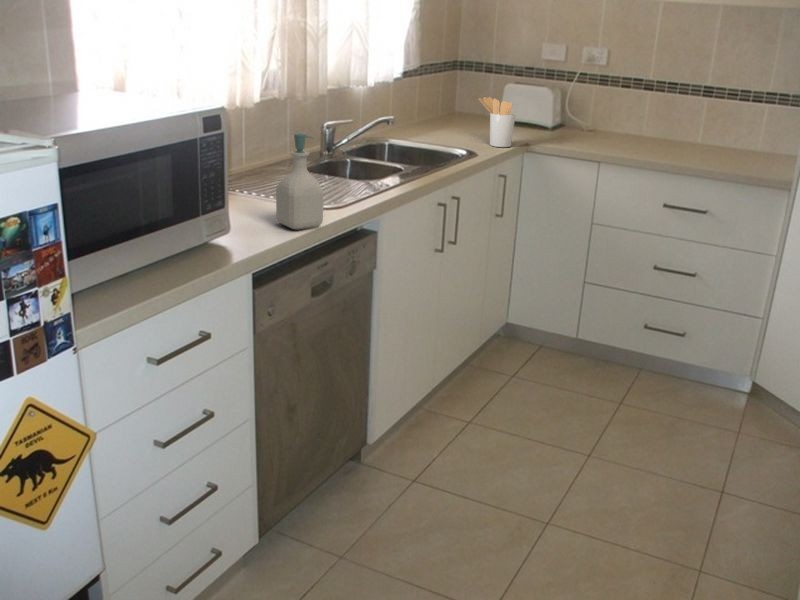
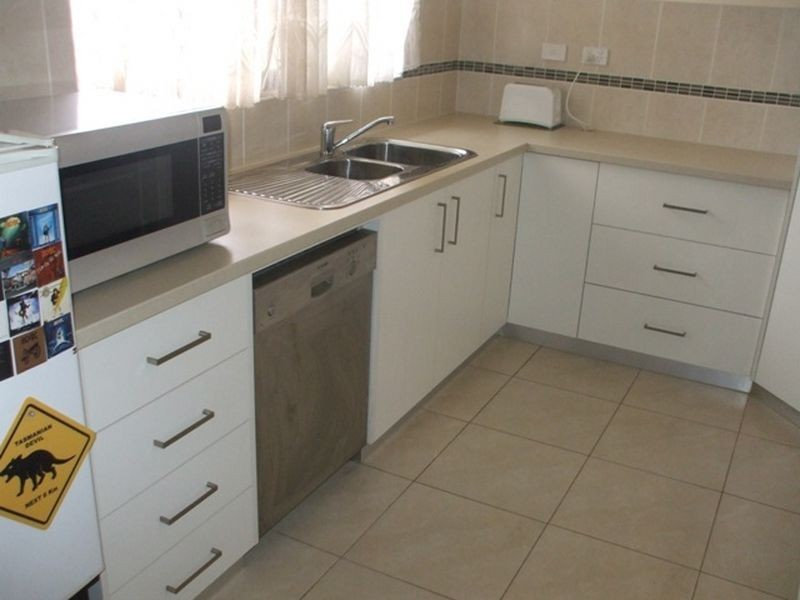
- soap bottle (299, 180)
- utensil holder (496, 120)
